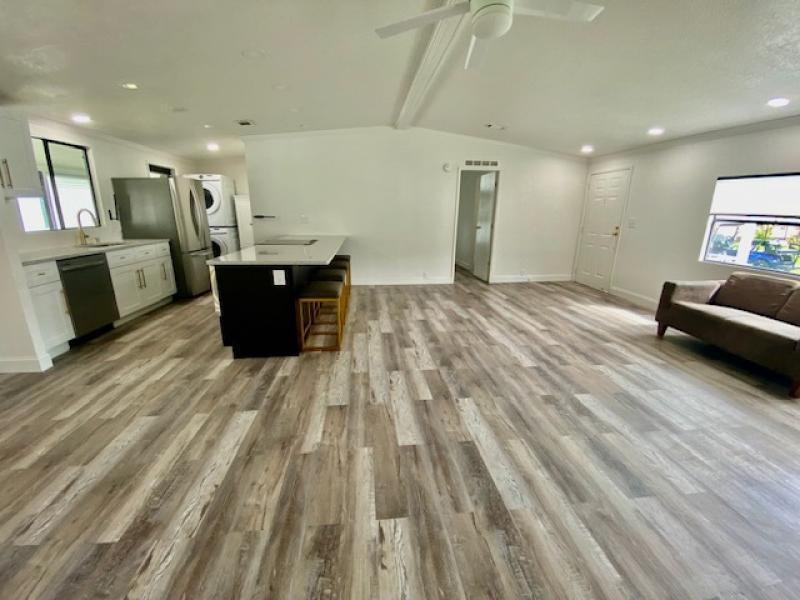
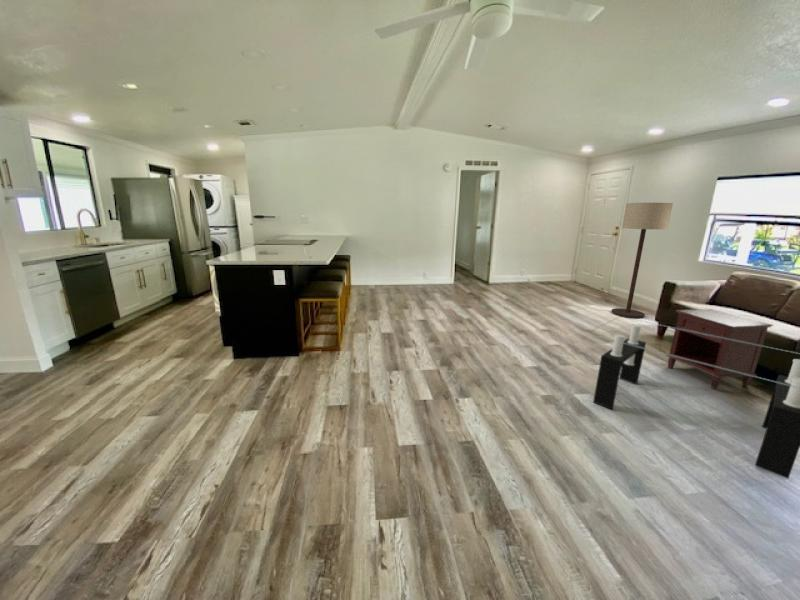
+ nightstand (713, 347)
+ floor lamp (637, 261)
+ coffee table (698, 362)
